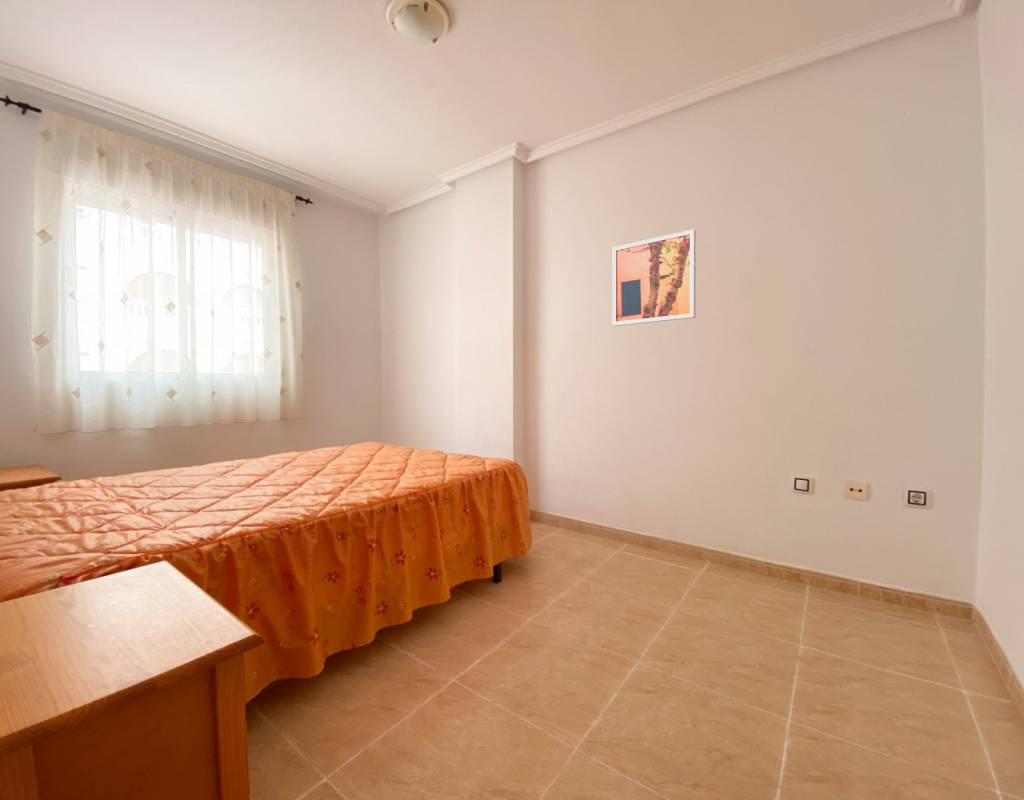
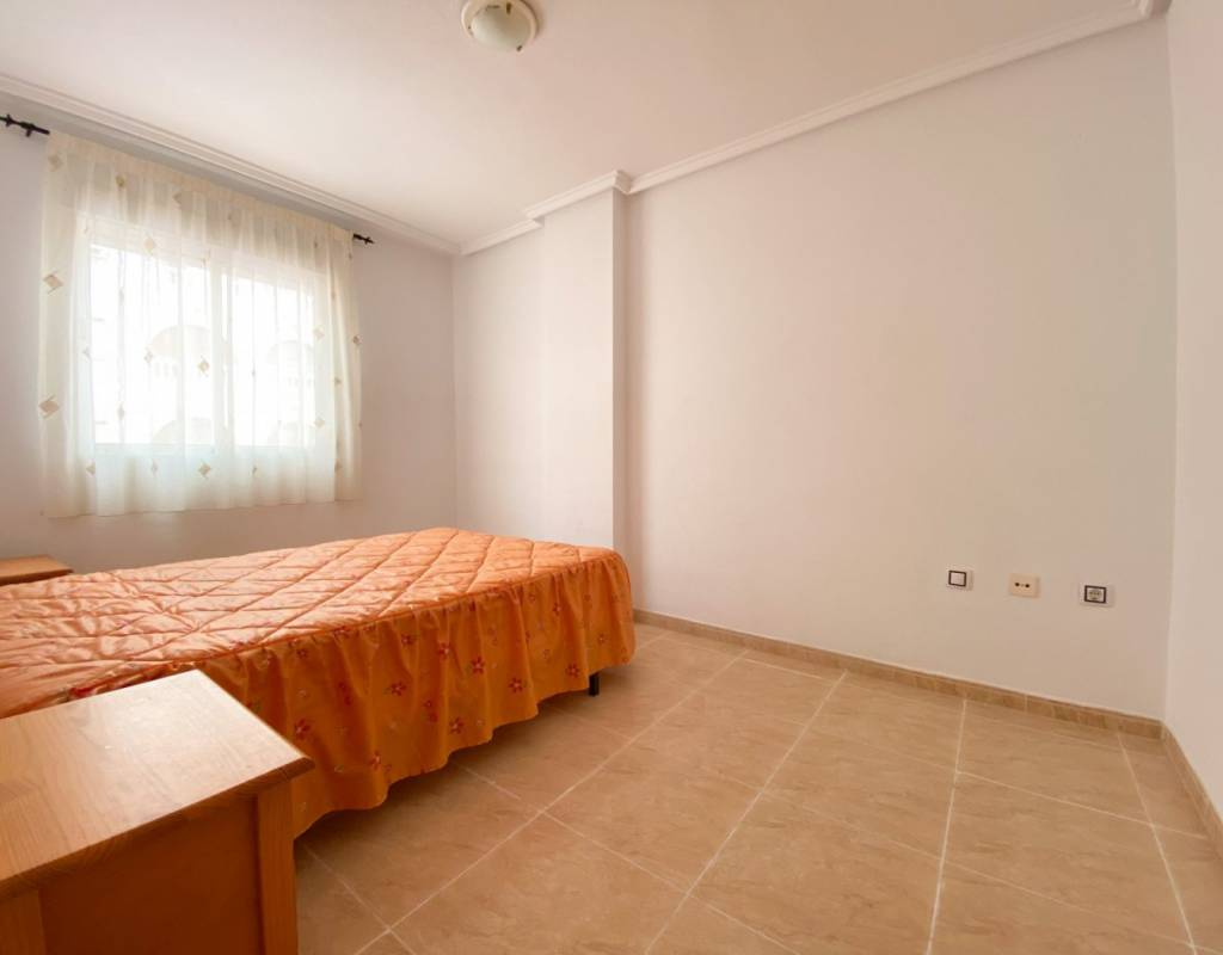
- wall art (651, 280)
